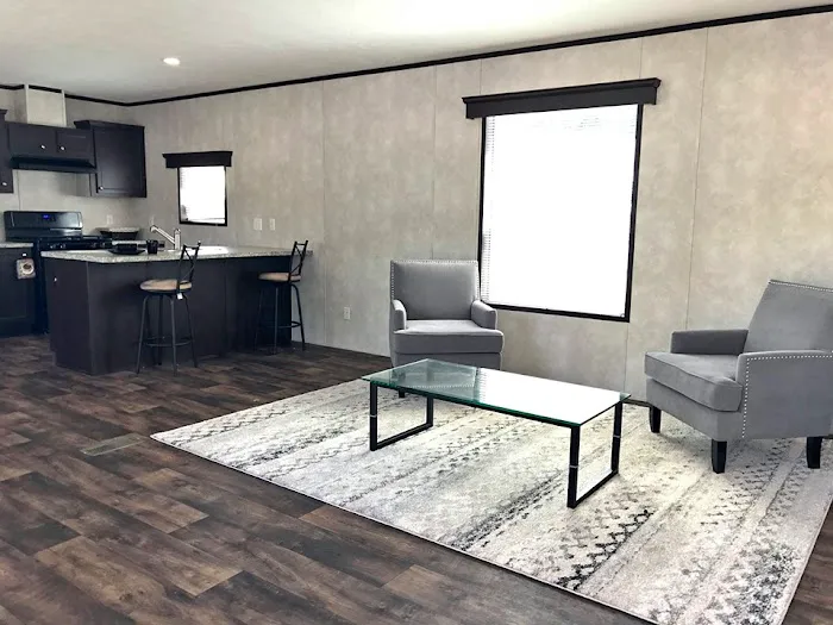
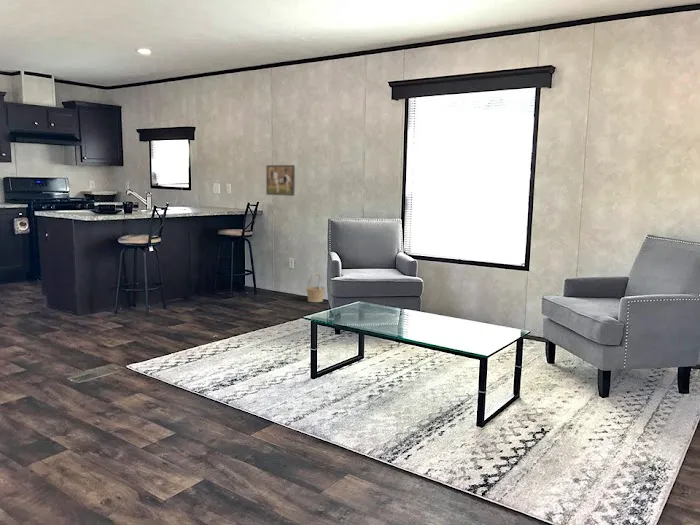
+ basket (315, 287)
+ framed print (280, 180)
